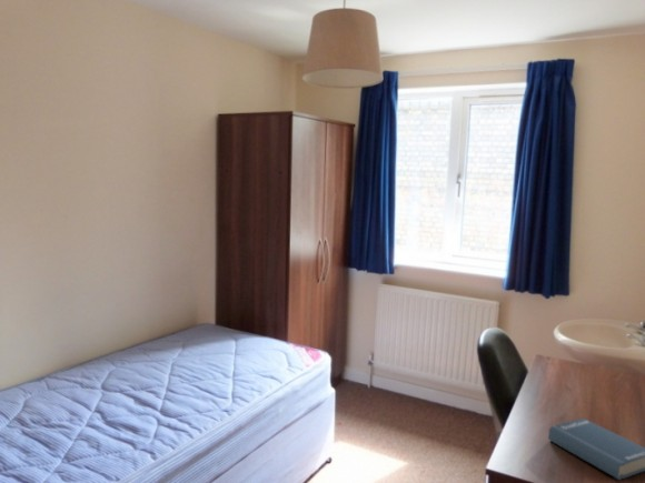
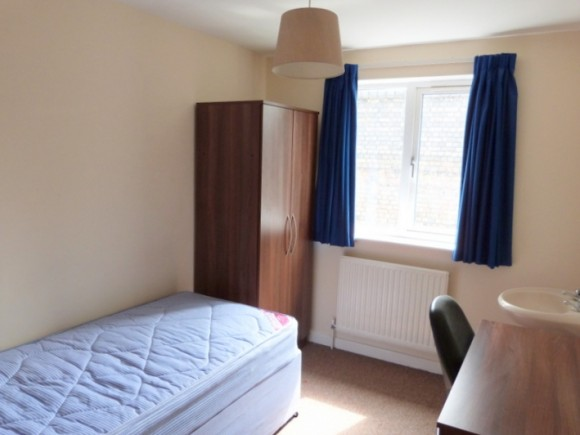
- hardback book (598, 446)
